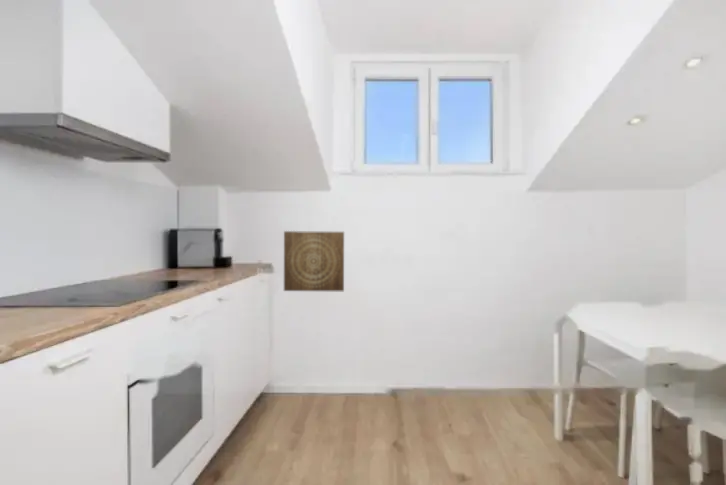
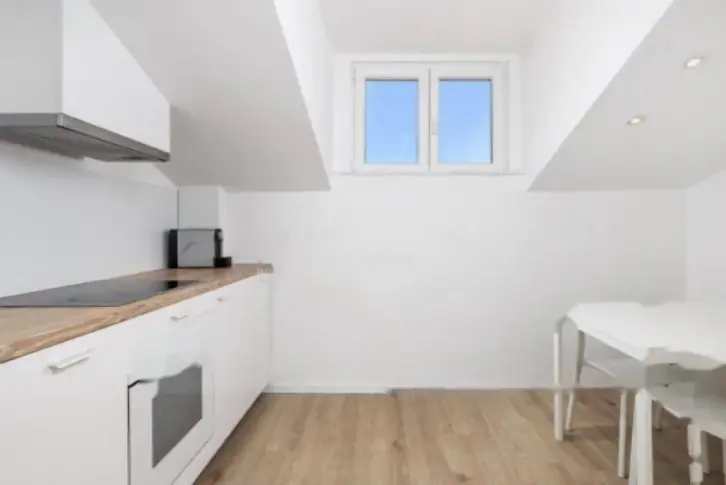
- wall art (314, 261)
